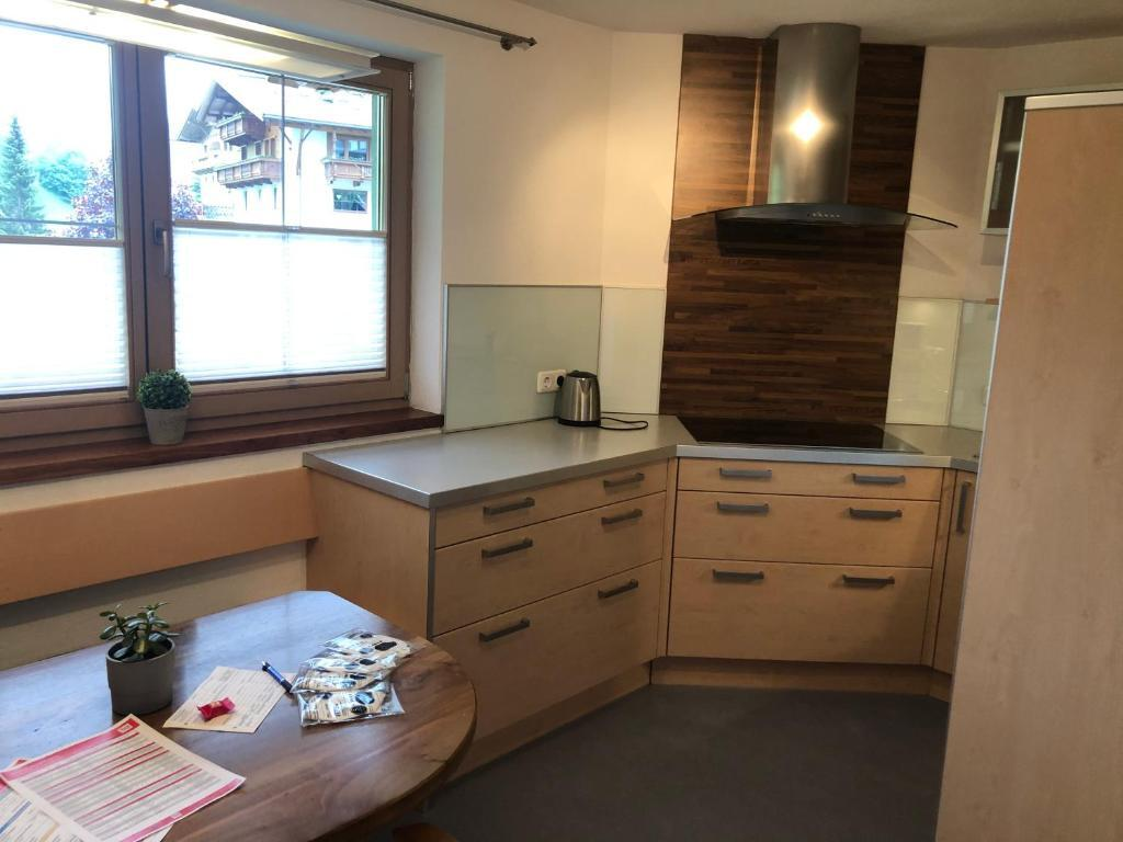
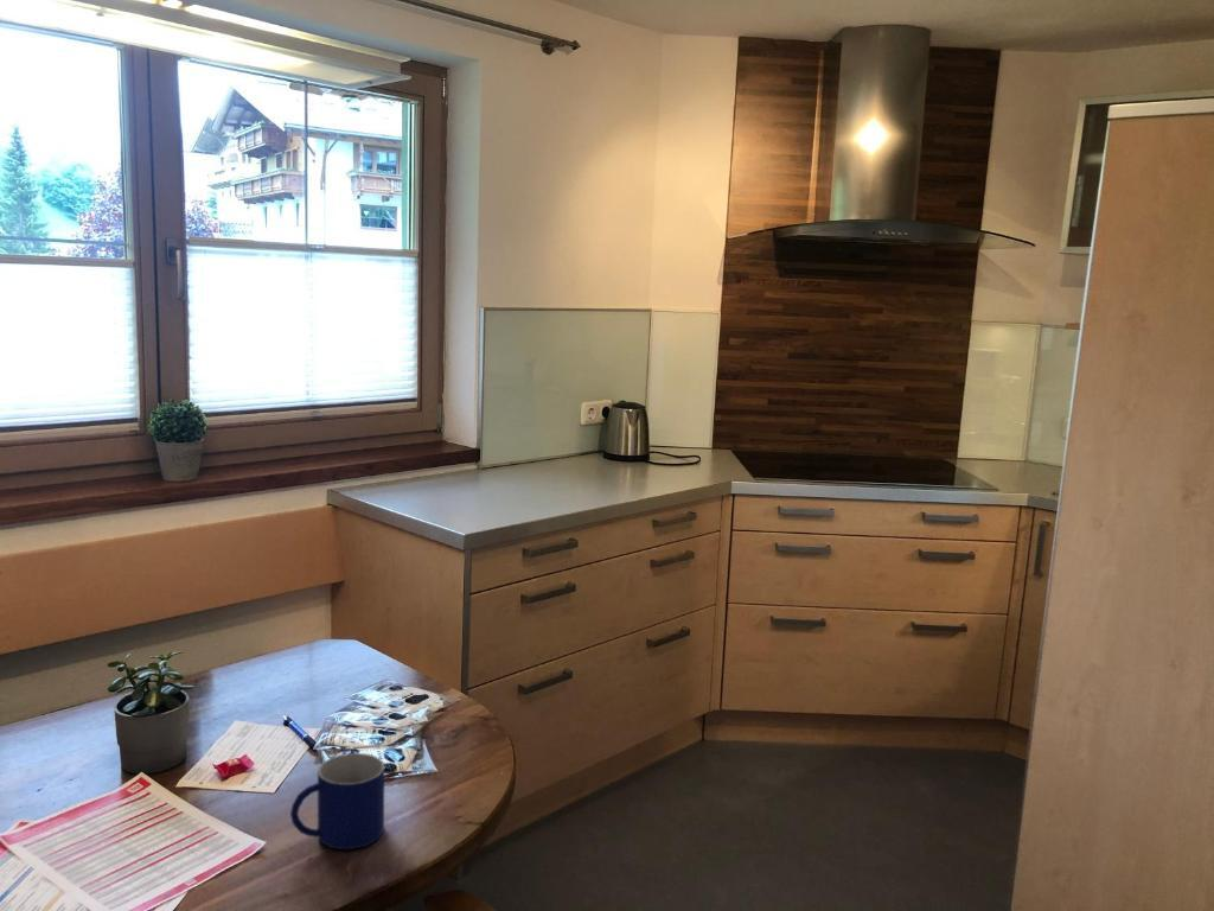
+ mug (337, 804)
